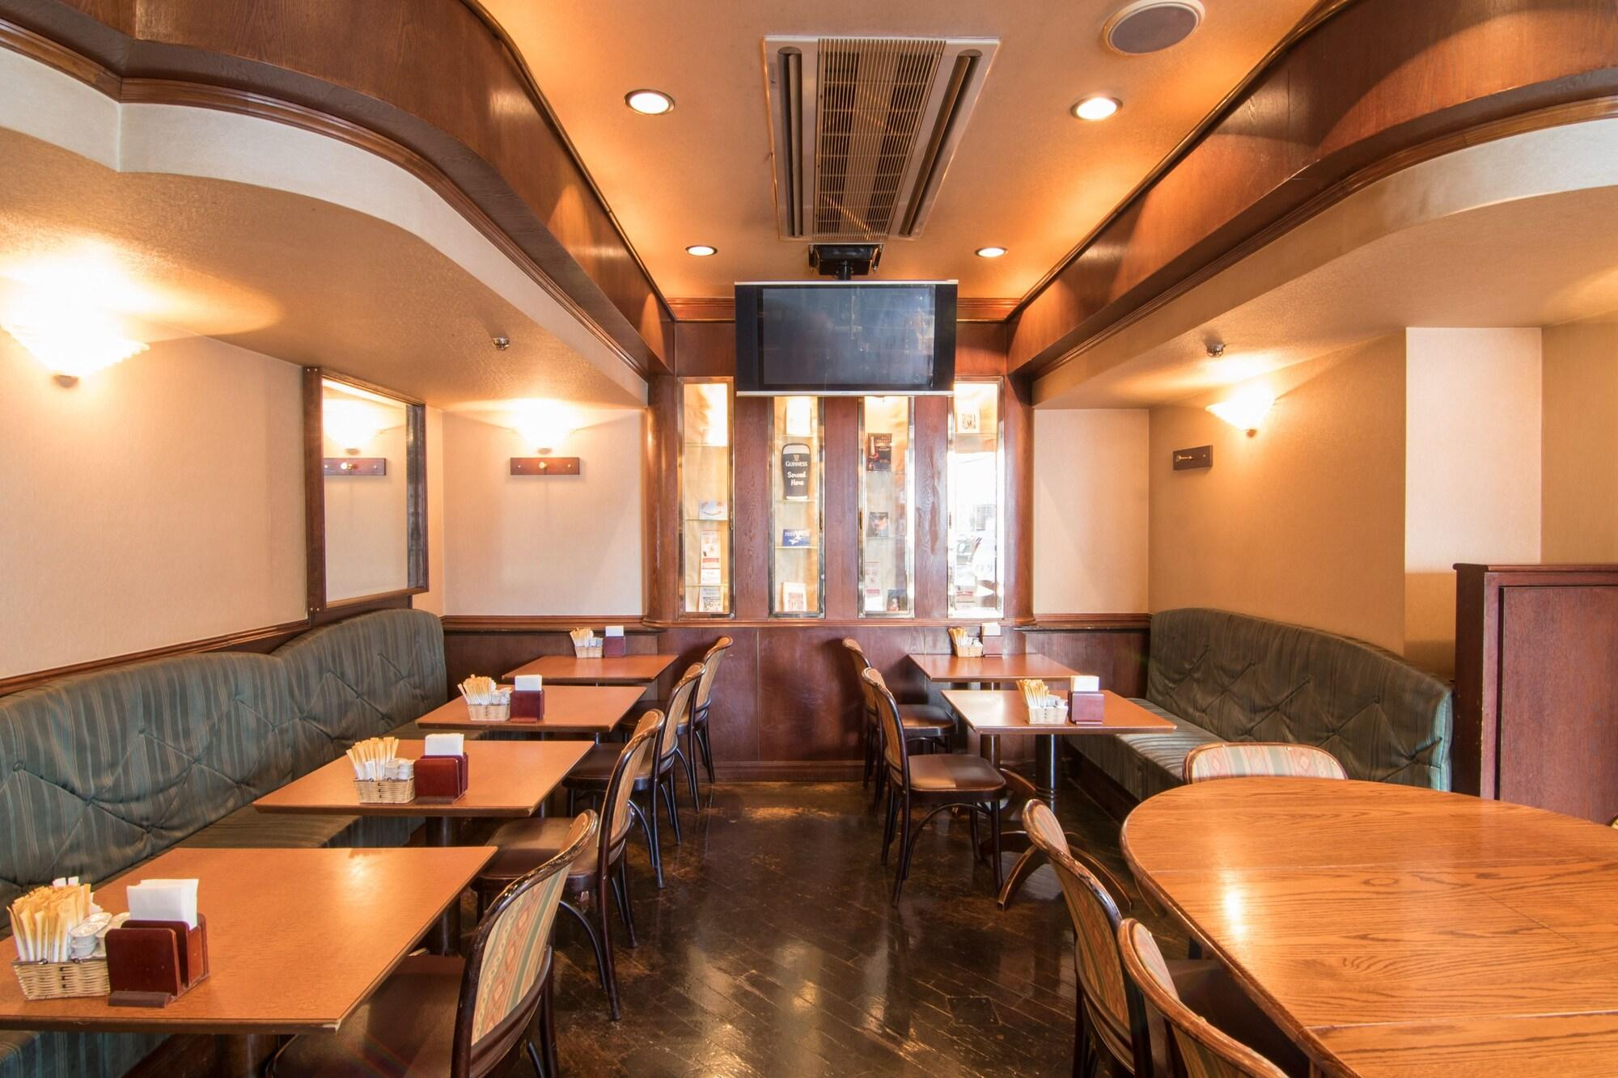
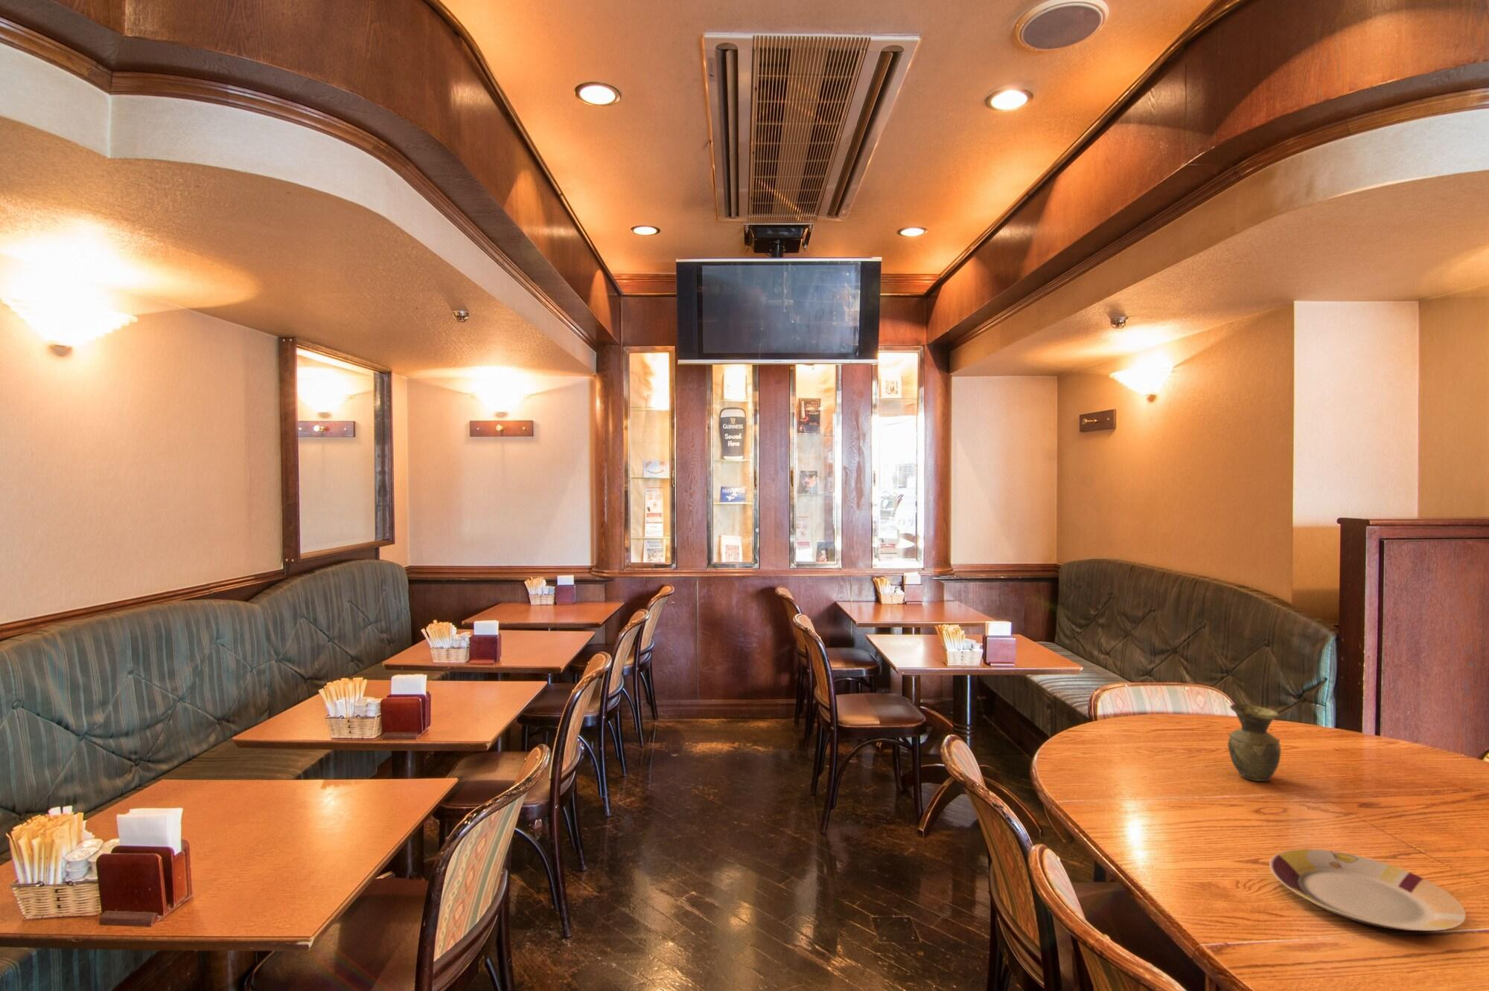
+ vase (1253, 742)
+ plate (1361, 890)
